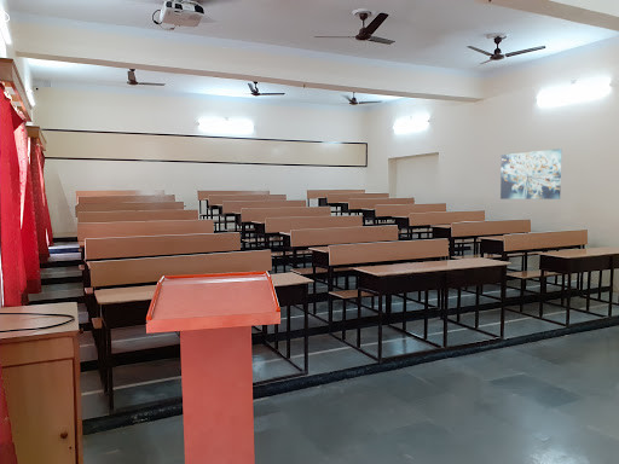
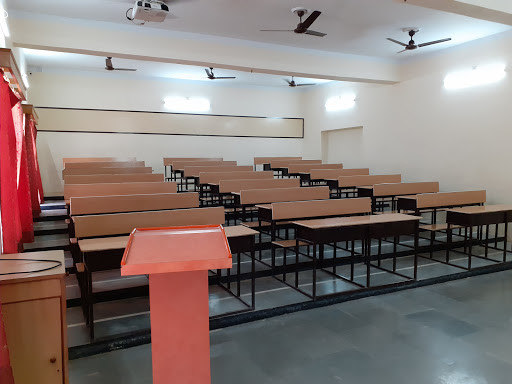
- wall art (528, 175)
